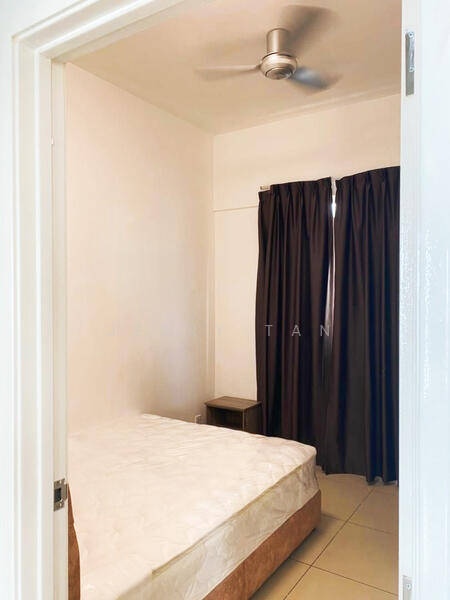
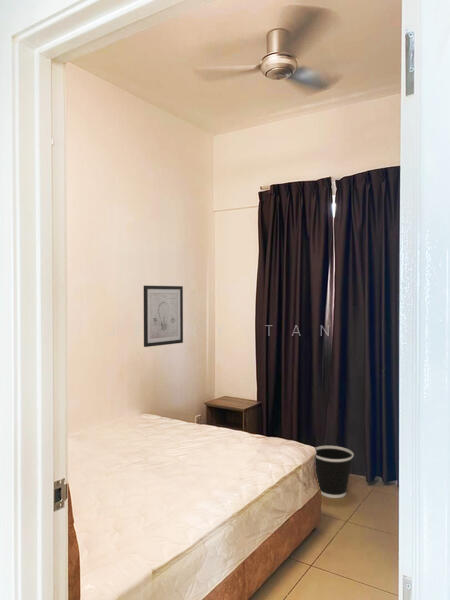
+ wall art (164, 315)
+ wastebasket (332, 472)
